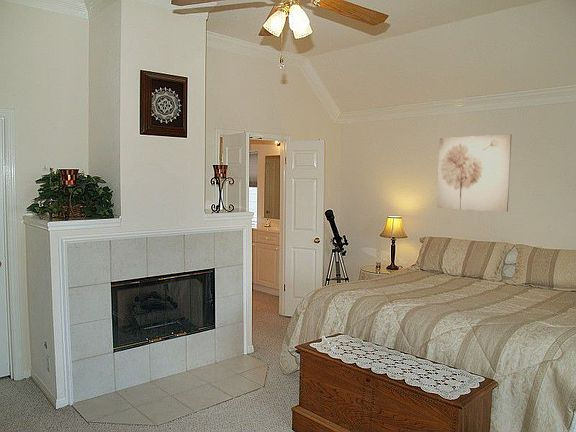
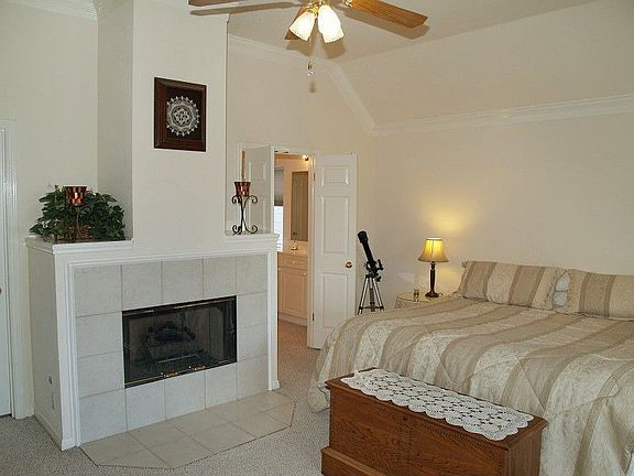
- wall art (472, 173)
